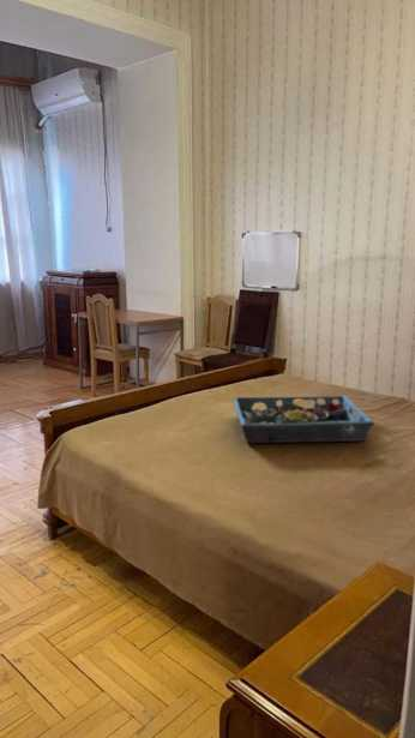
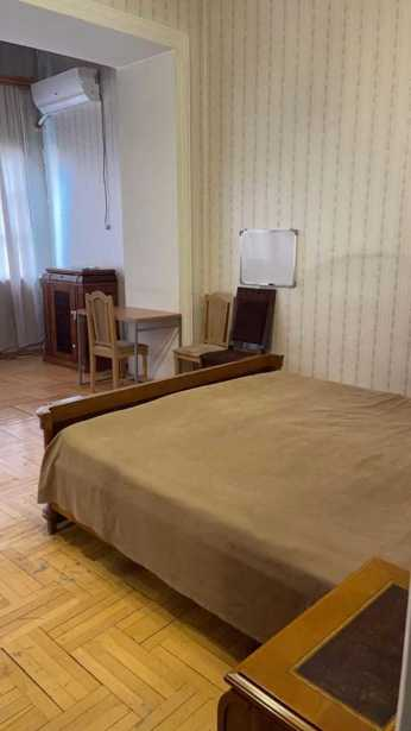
- serving tray (297, 416)
